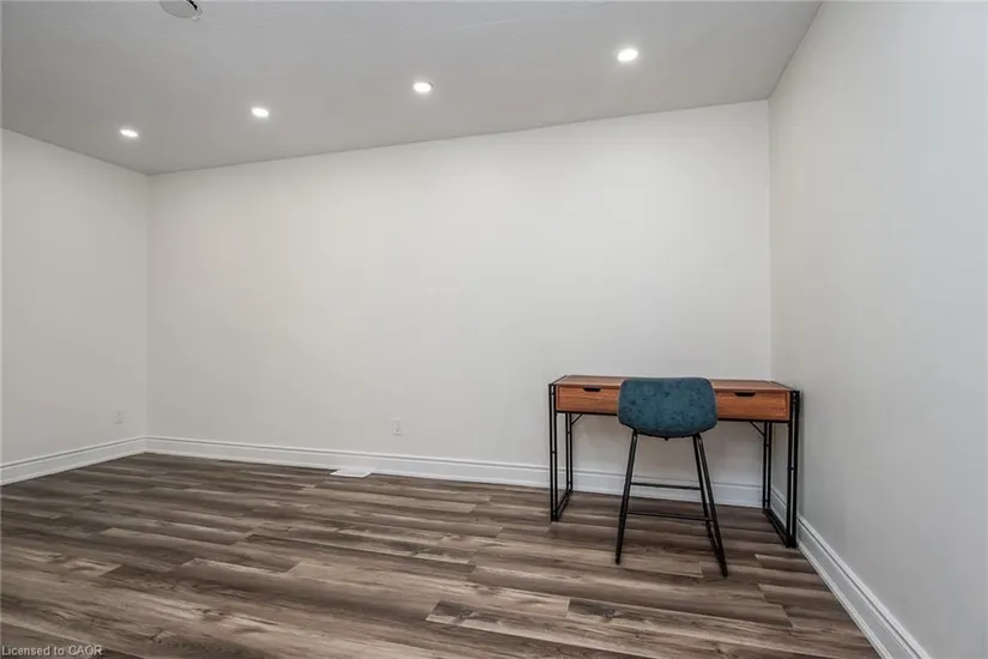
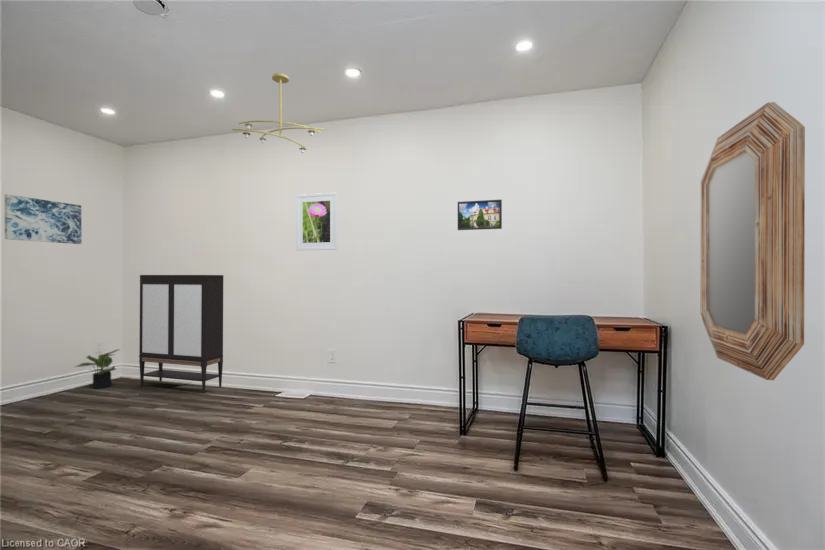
+ home mirror (736, 245)
+ potted plant (101, 368)
+ ceiling light fixture (279, 114)
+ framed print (479, 215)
+ wall art (45, 221)
+ storage cabinet (181, 330)
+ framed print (316, 222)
